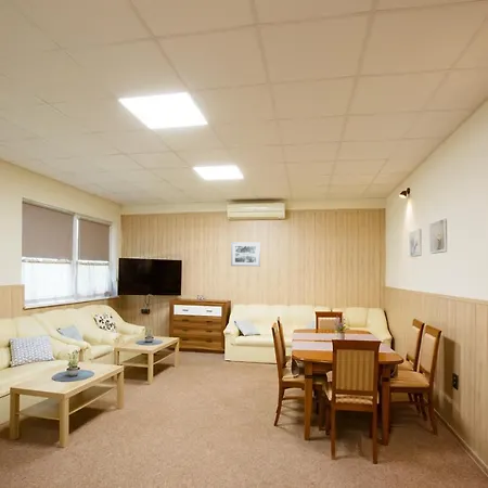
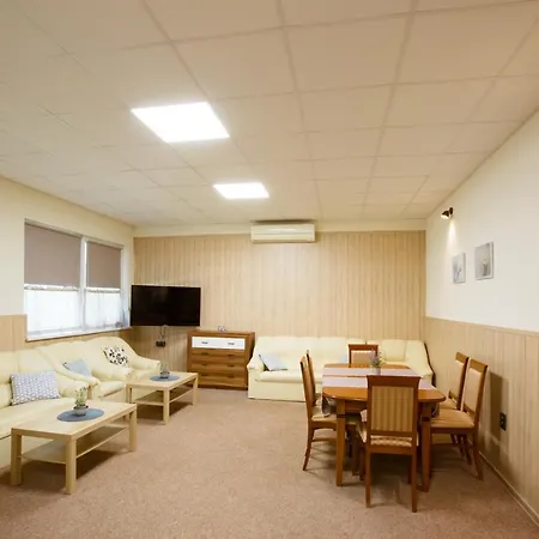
- wall art (245, 254)
